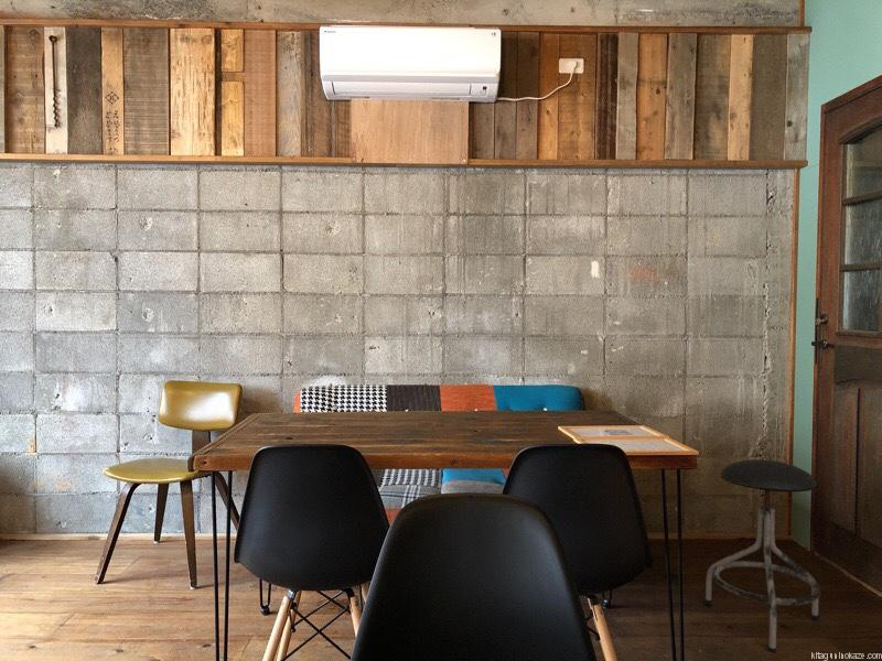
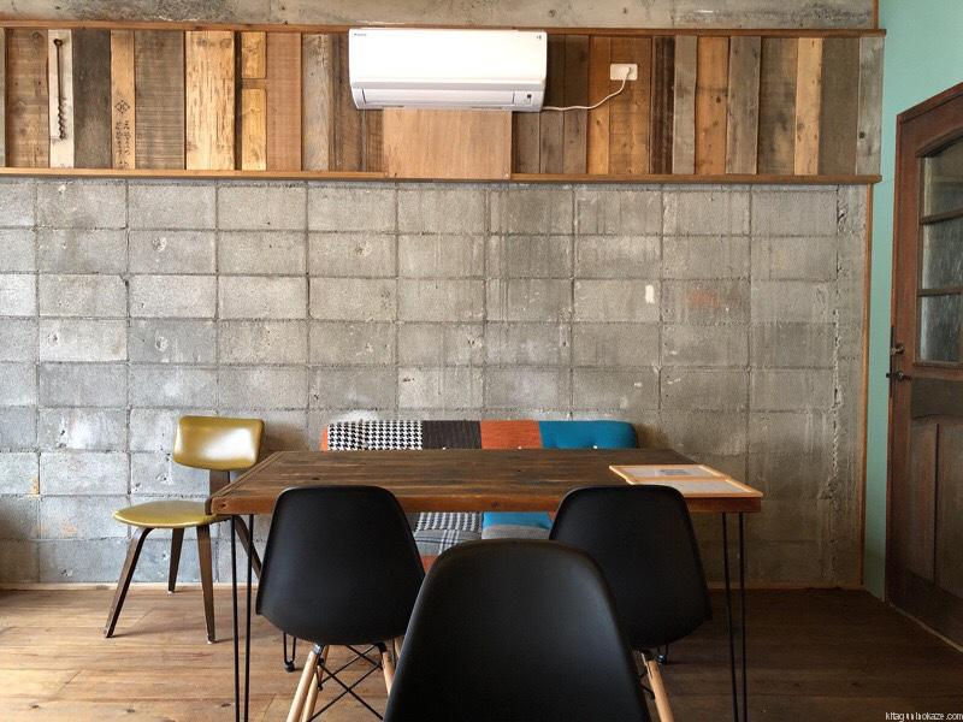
- stool (759, 541)
